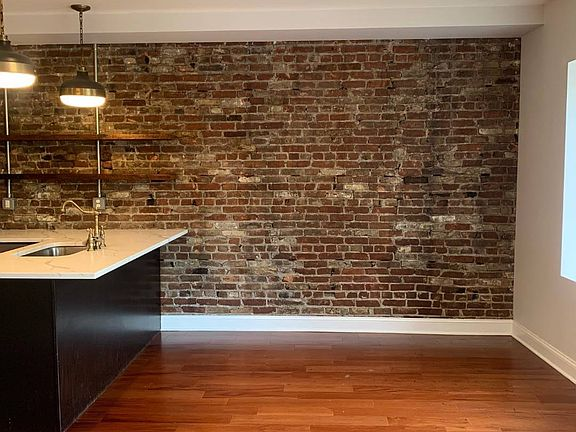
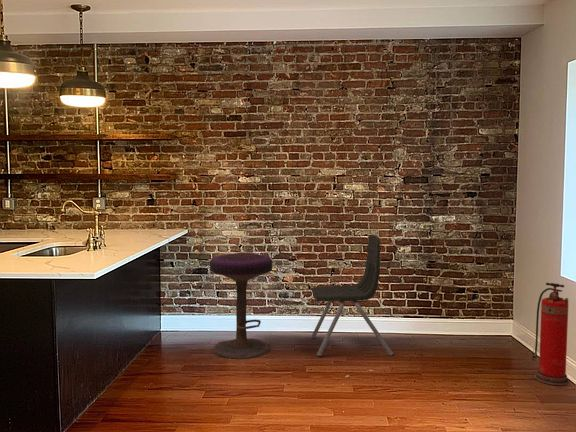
+ dining chair (350, 291)
+ stool (241, 302)
+ fire extinguisher (552, 331)
